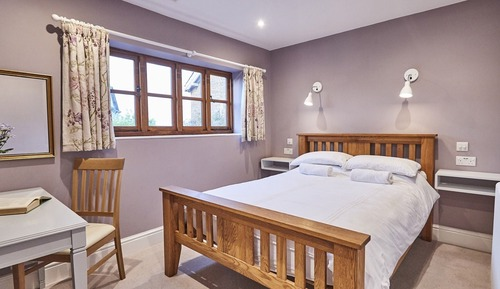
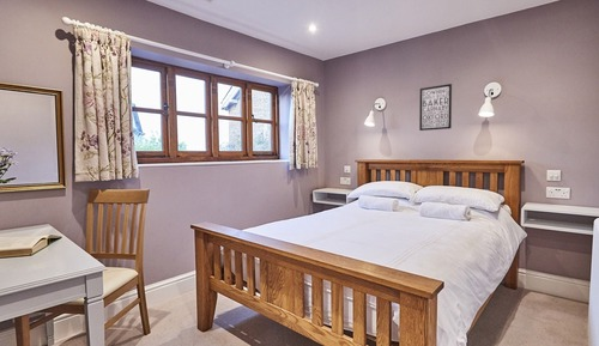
+ wall art (435, 108)
